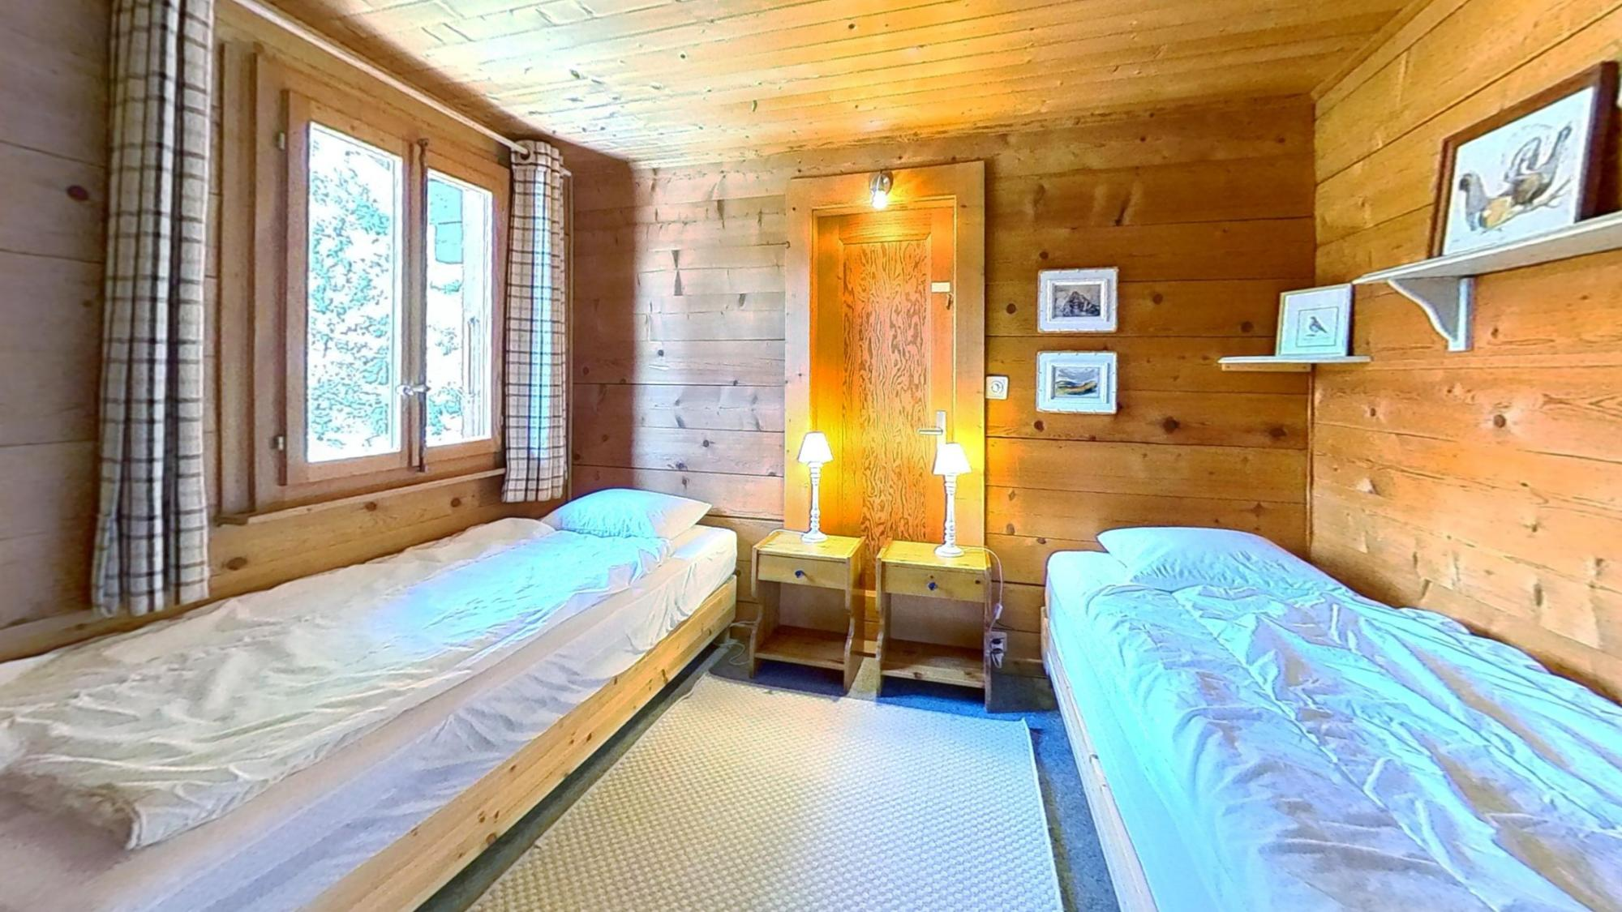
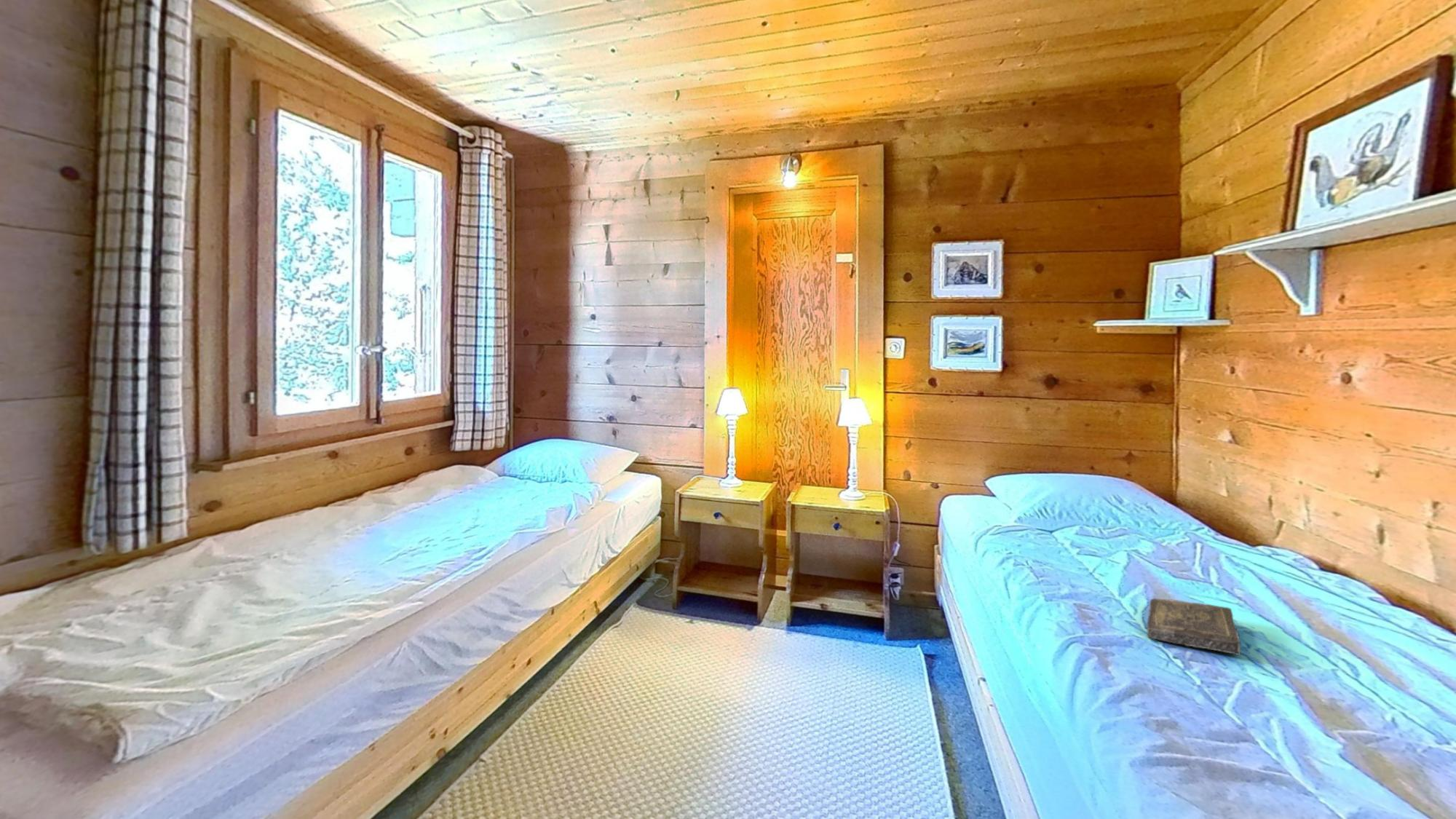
+ book (1190, 622)
